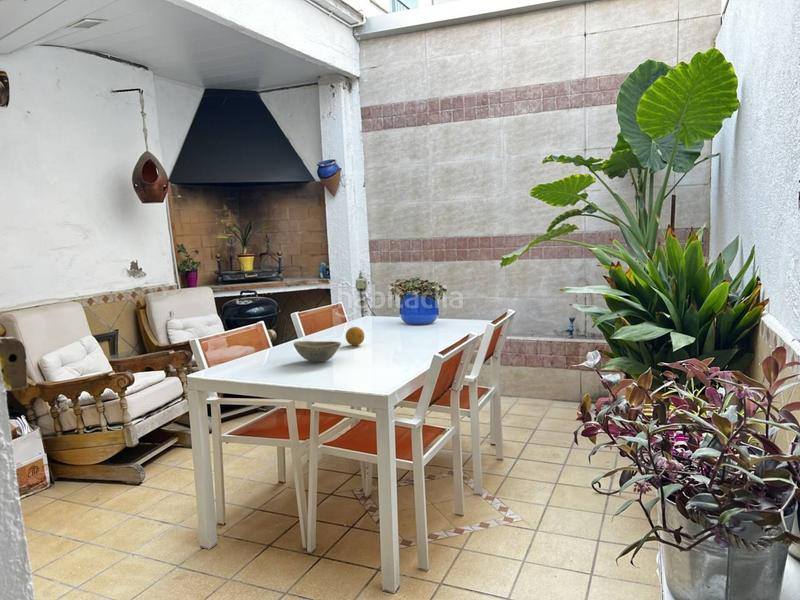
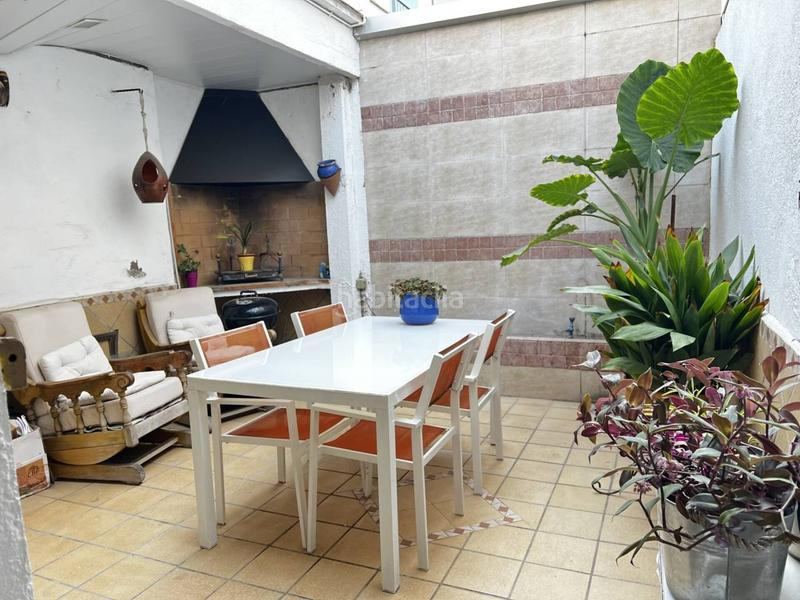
- fruit (355, 336)
- bowl (317, 351)
